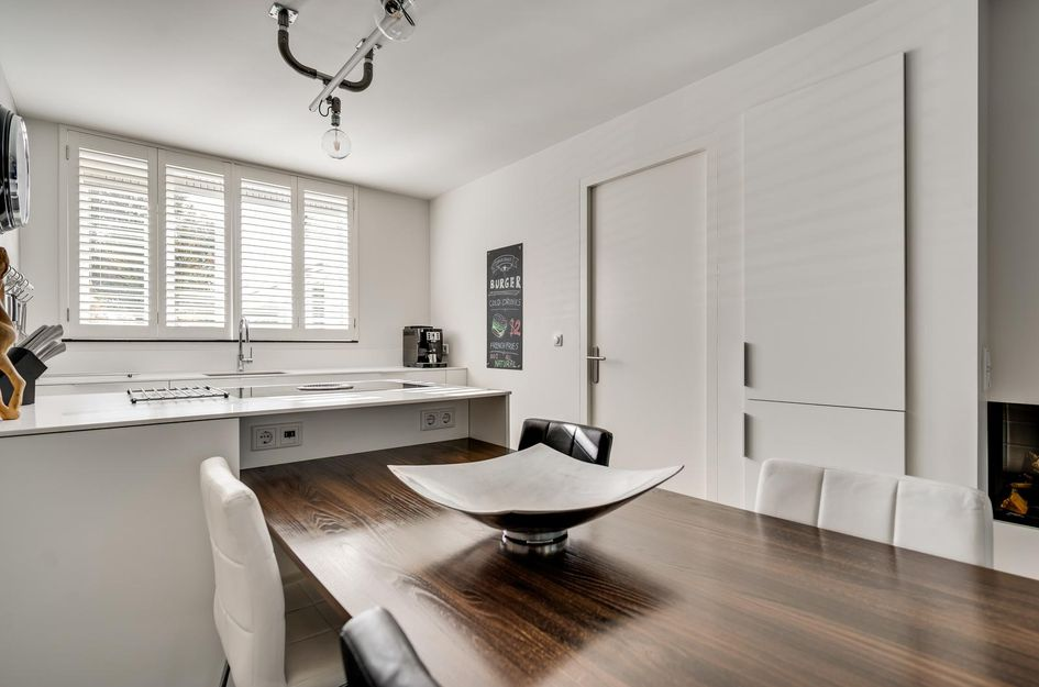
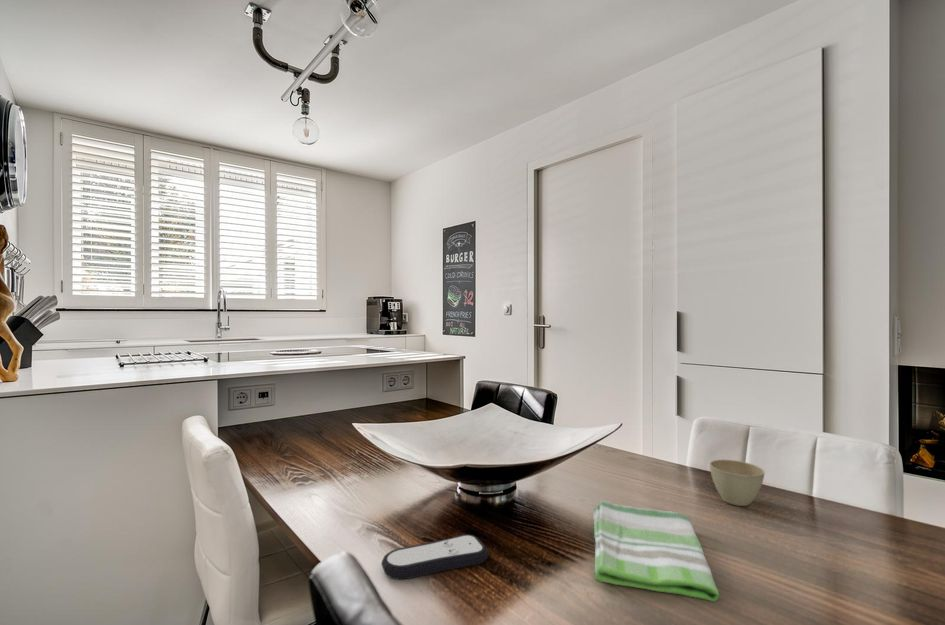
+ remote control (435, 555)
+ dish towel (647, 542)
+ flower pot (736, 484)
